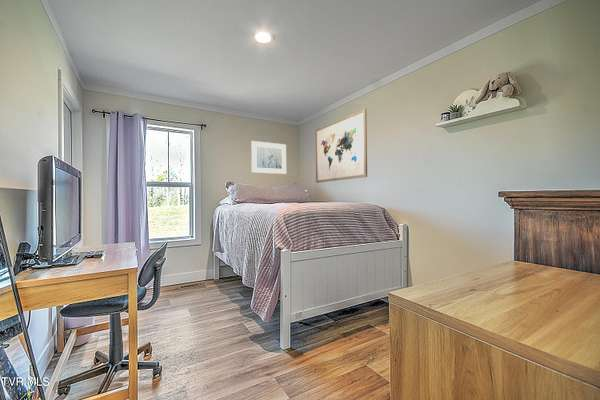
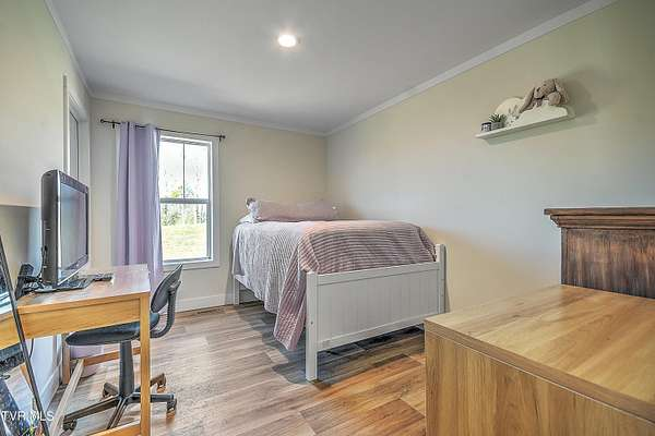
- wall art (338, 150)
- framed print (269, 158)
